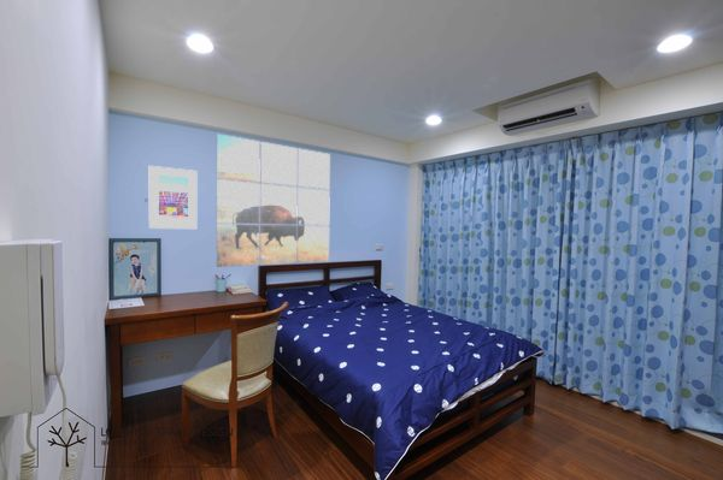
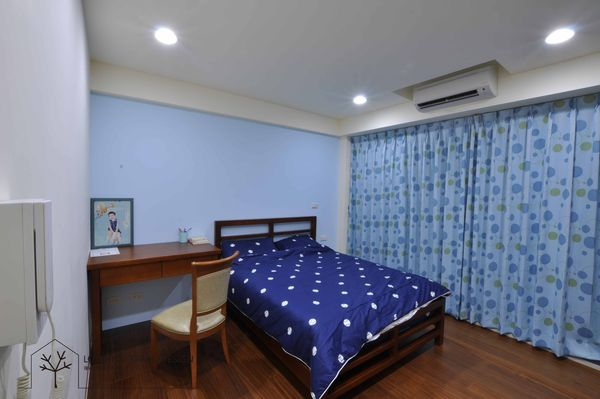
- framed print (174, 198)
- wall art (278, 205)
